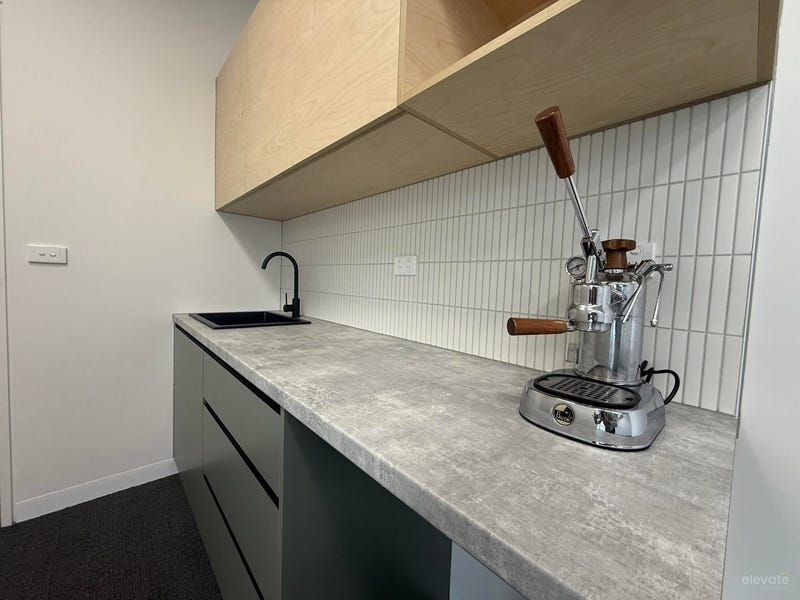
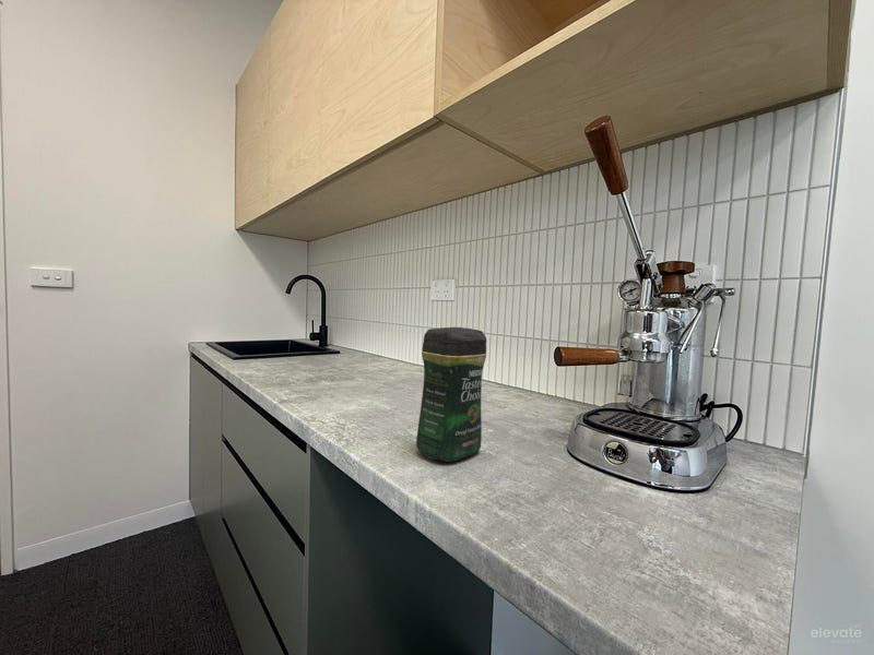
+ coffee jar (452, 389)
